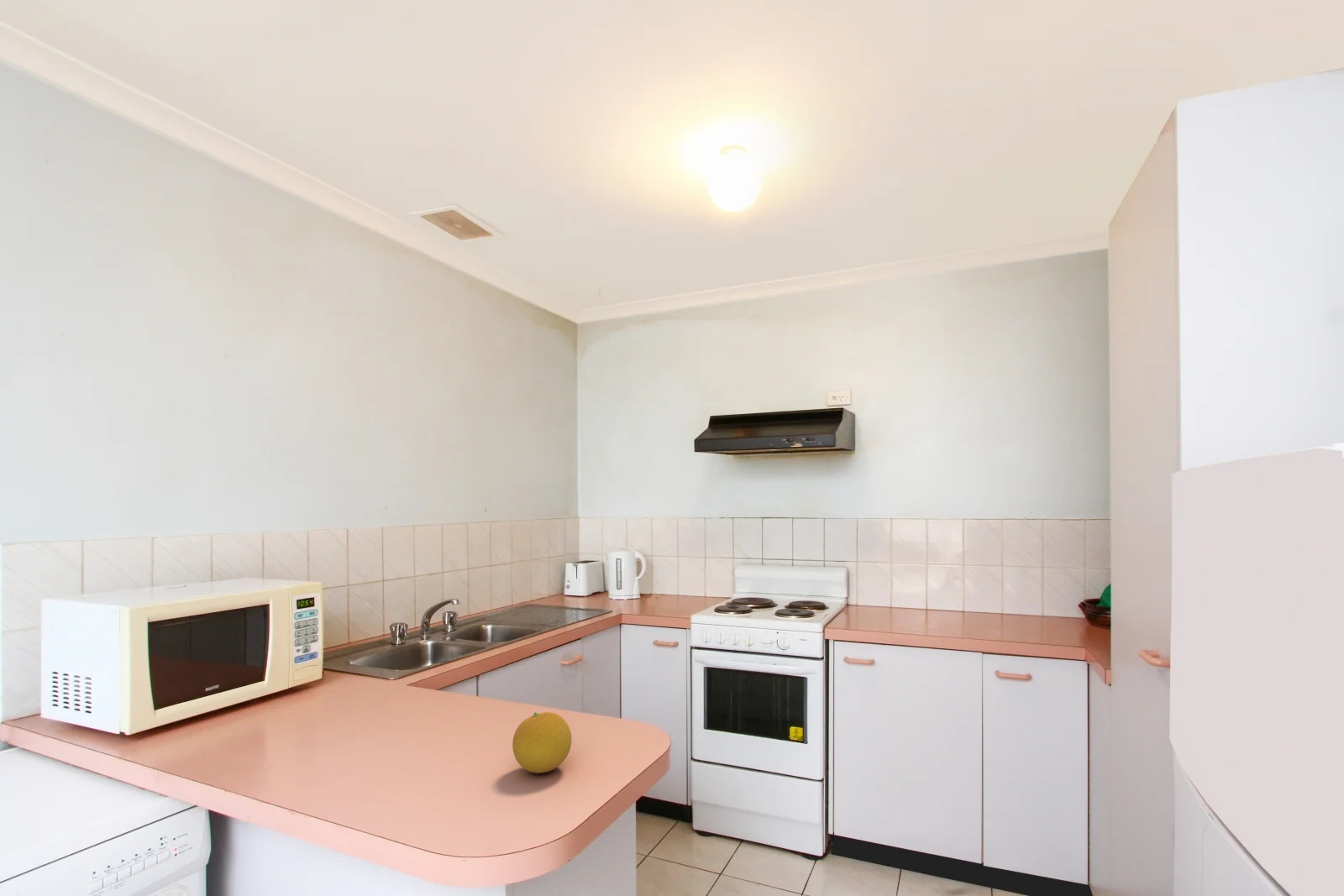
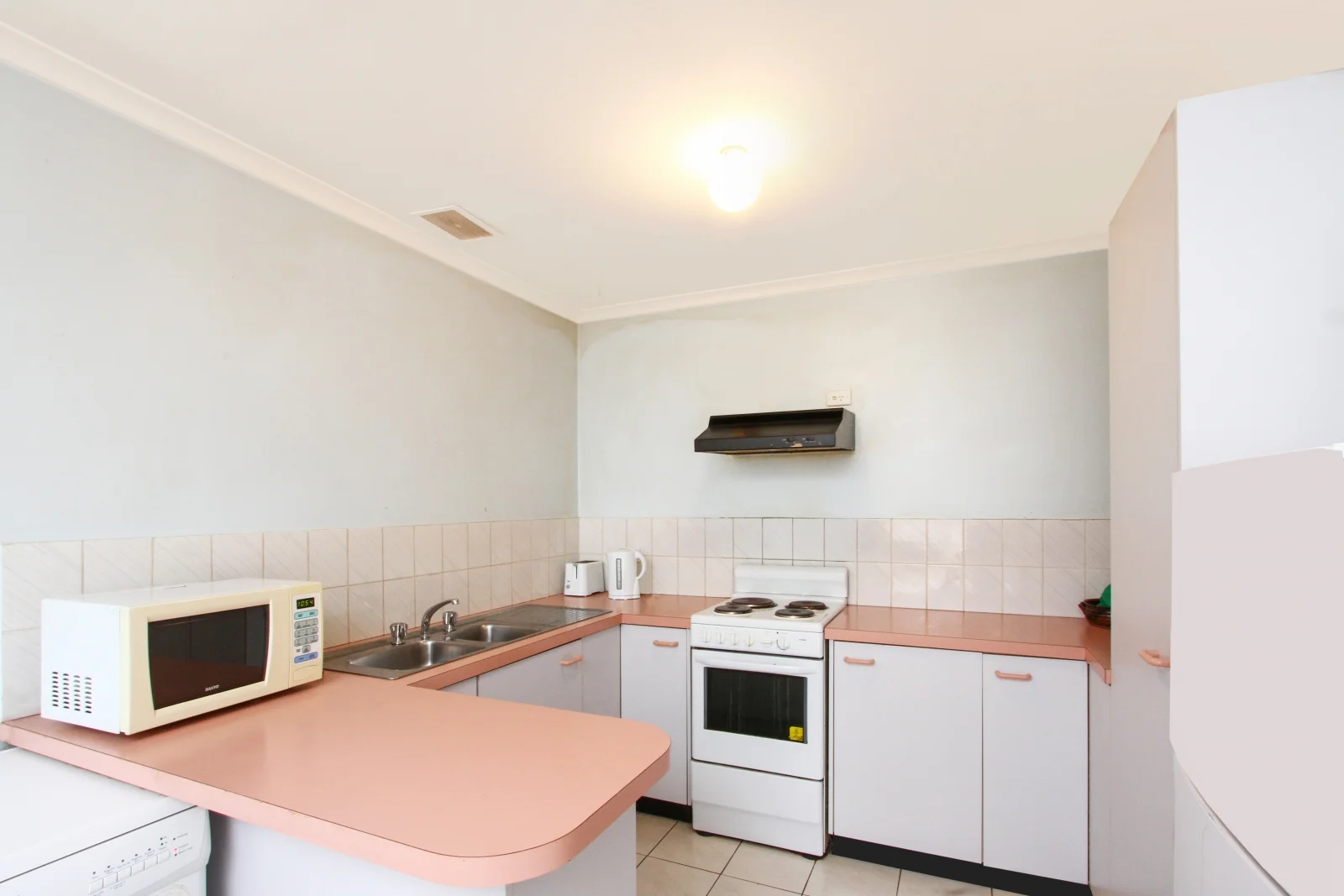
- fruit (542, 741)
